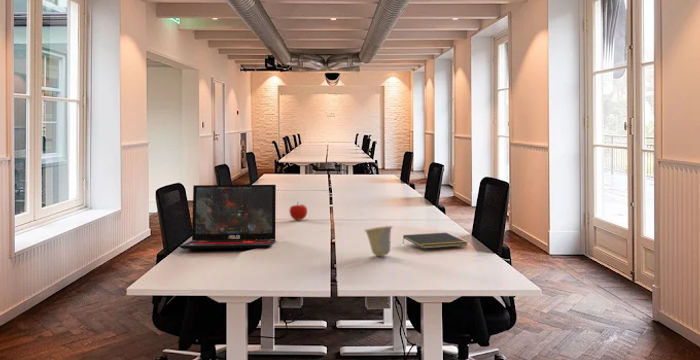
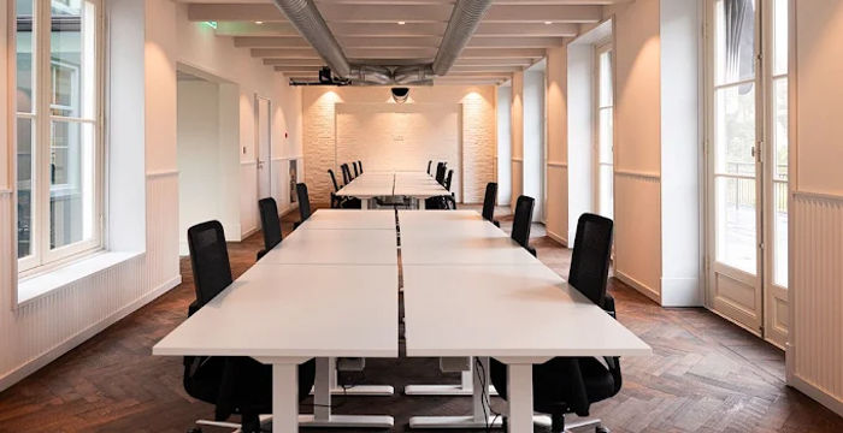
- notepad (435, 240)
- fruit (298, 211)
- laptop (230, 215)
- cup (378, 240)
